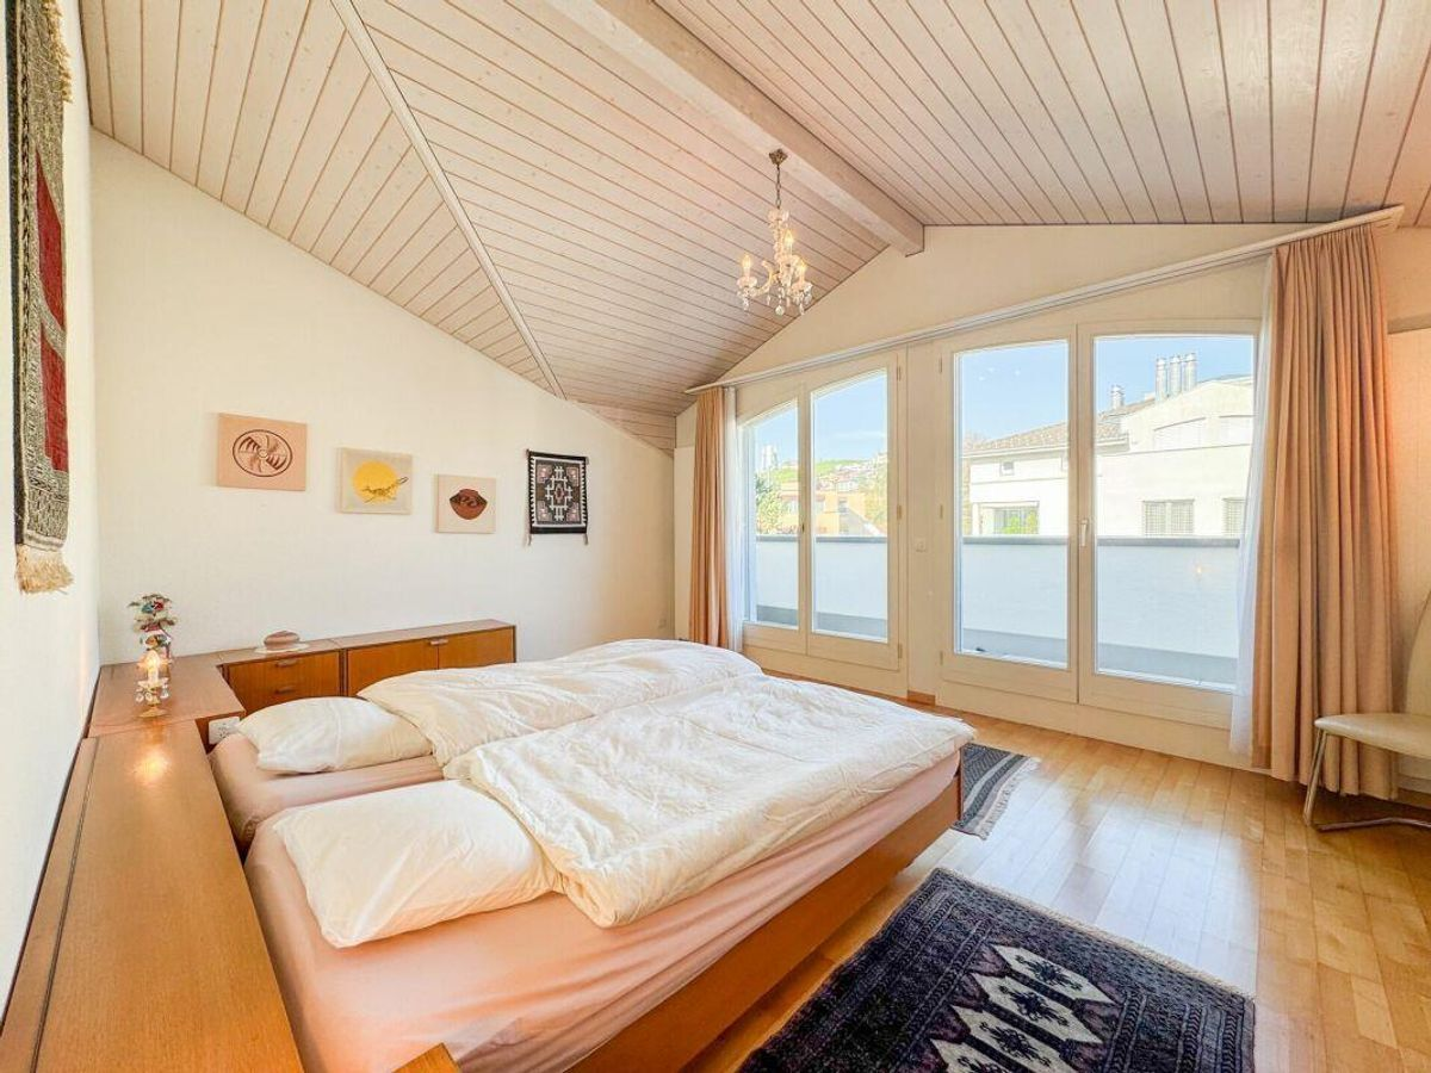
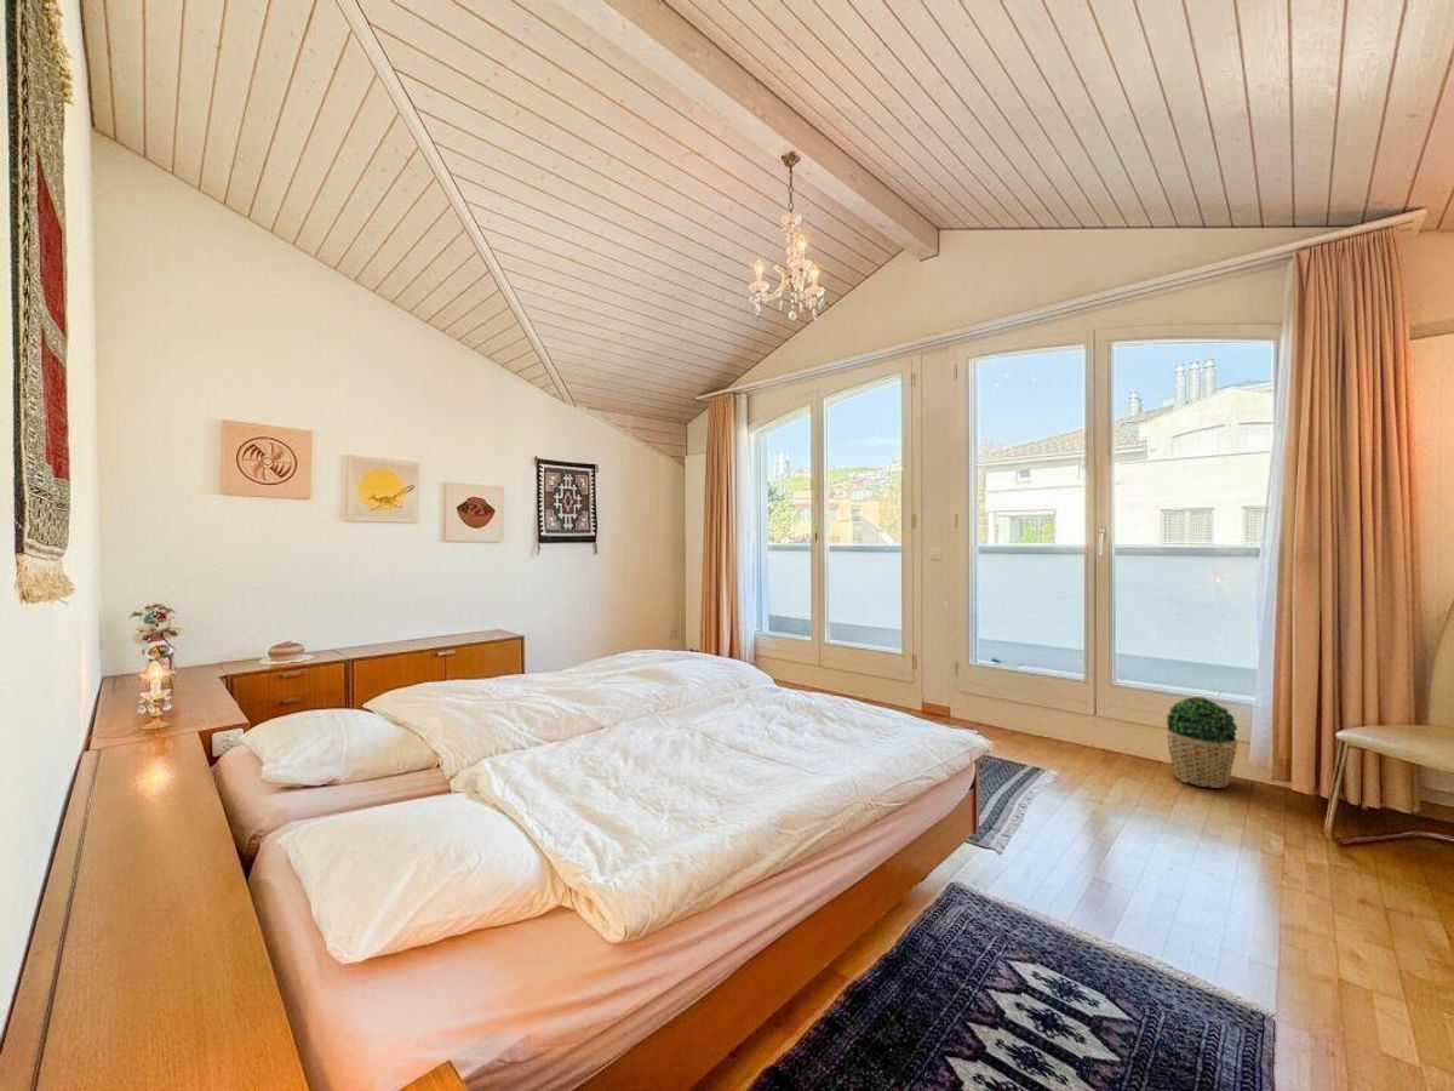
+ potted plant (1200, 739)
